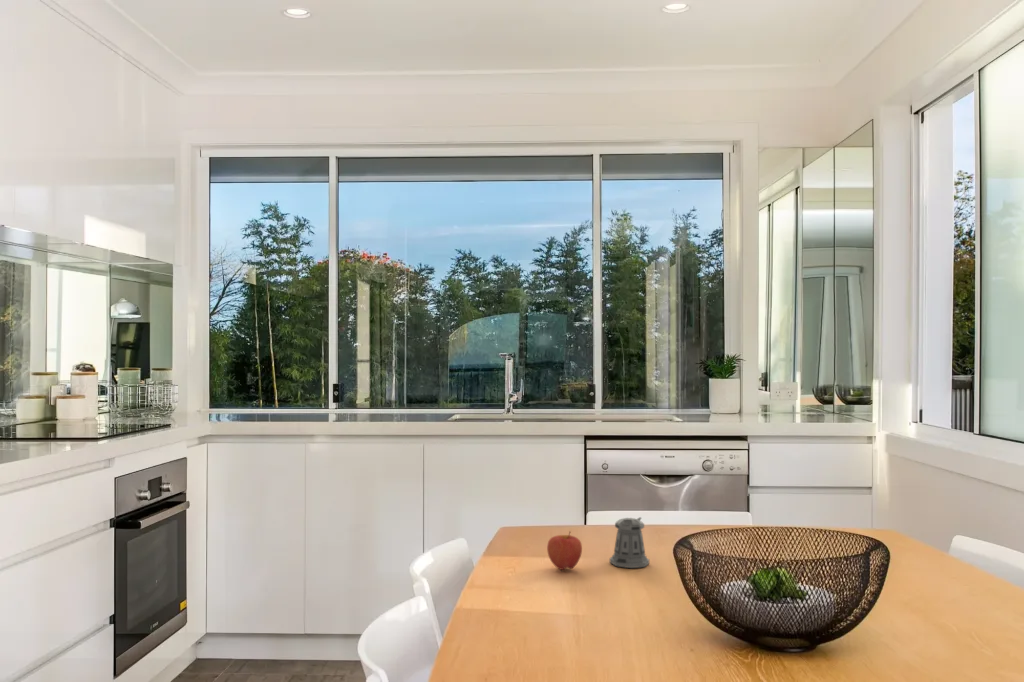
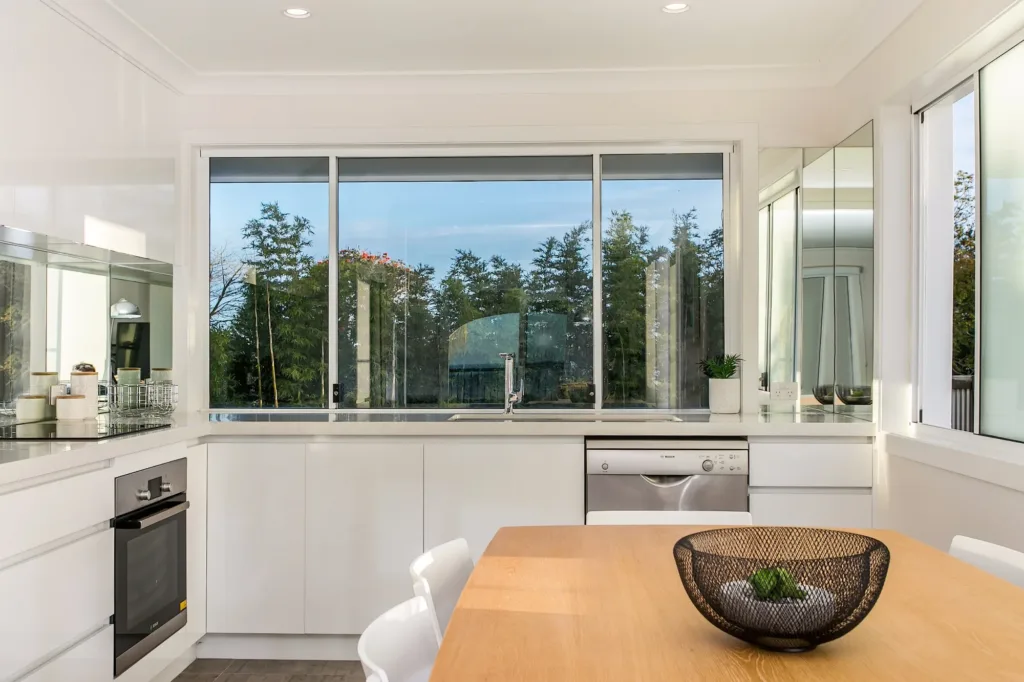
- pepper shaker (631, 539)
- apple (564, 549)
